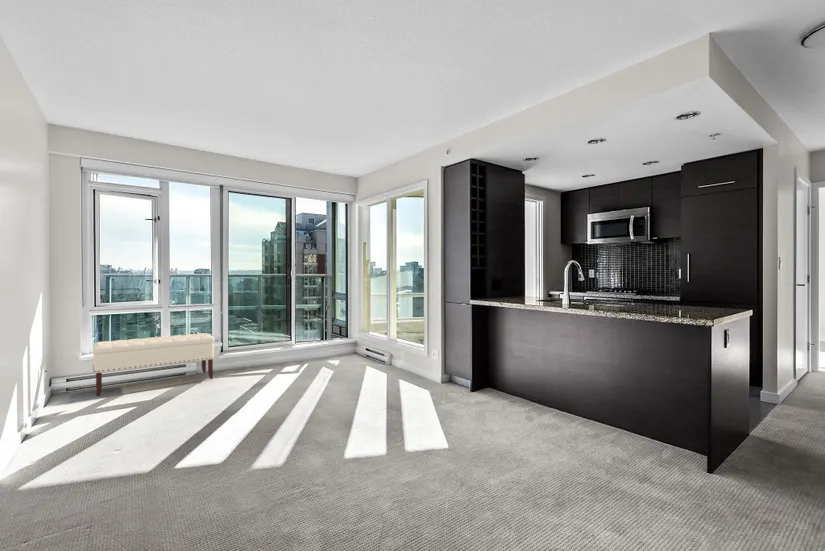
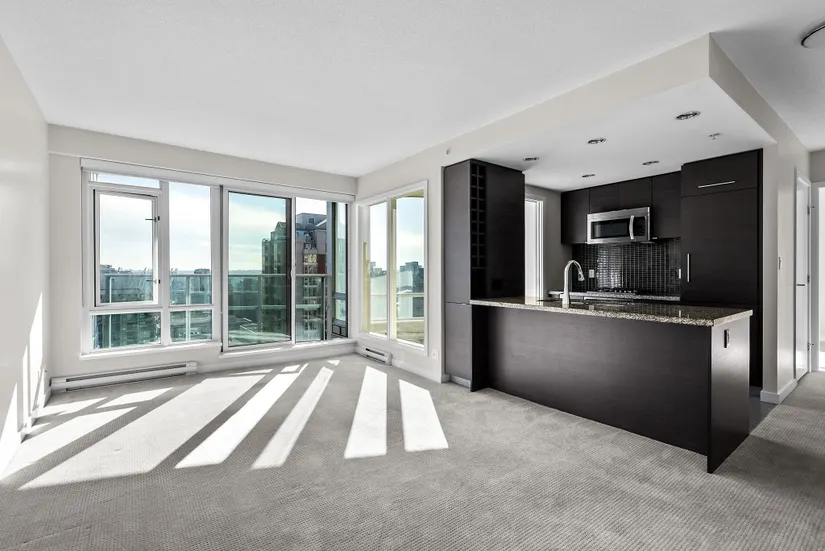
- bench (156, 360)
